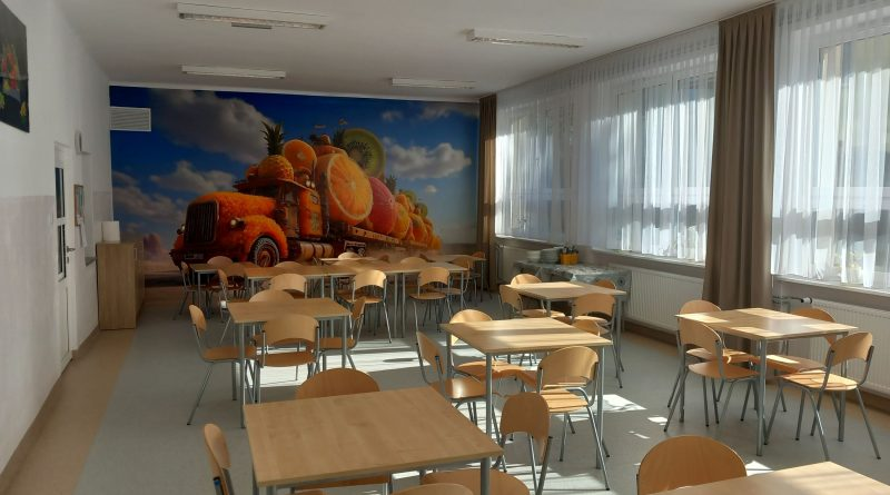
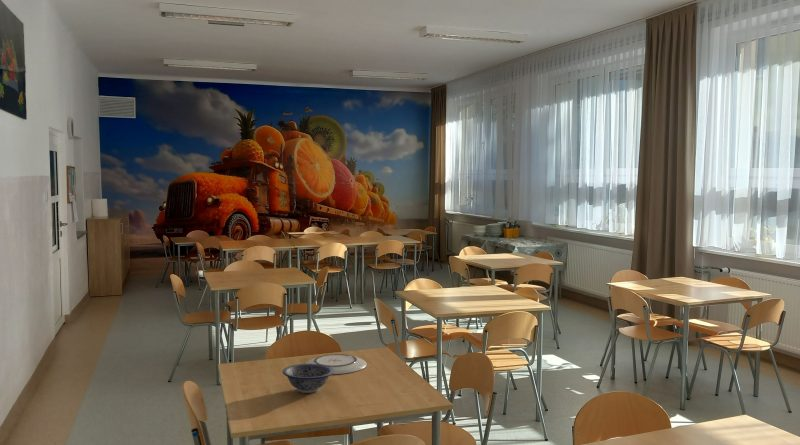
+ plate (335, 362)
+ bowl (308, 379)
